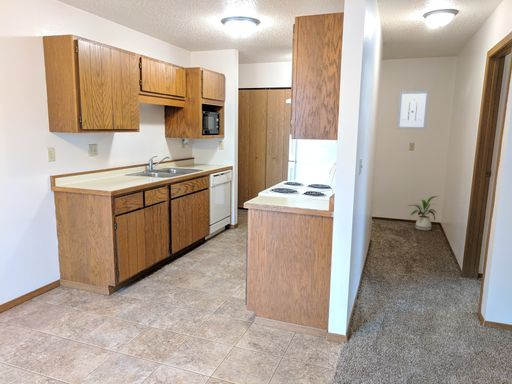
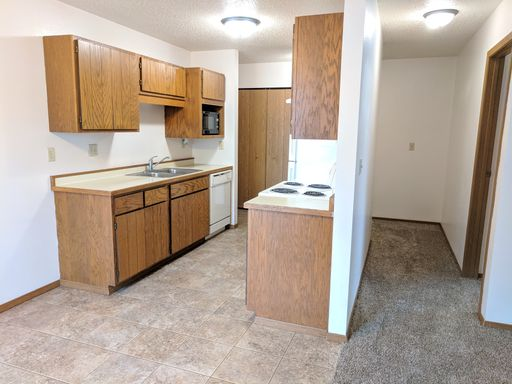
- house plant (420, 212)
- wall art (412, 110)
